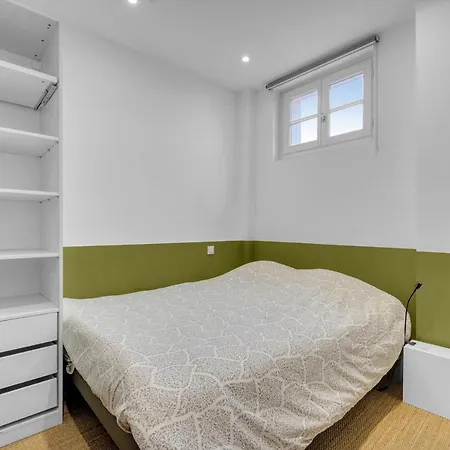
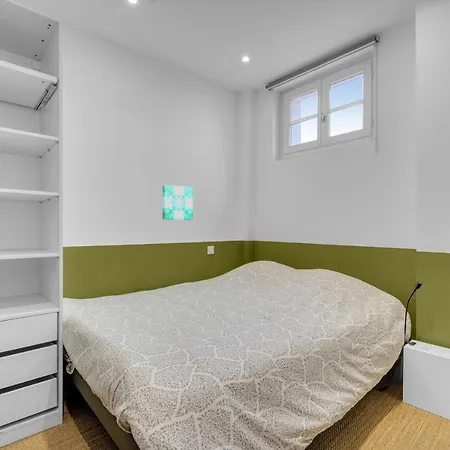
+ wall art (178, 203)
